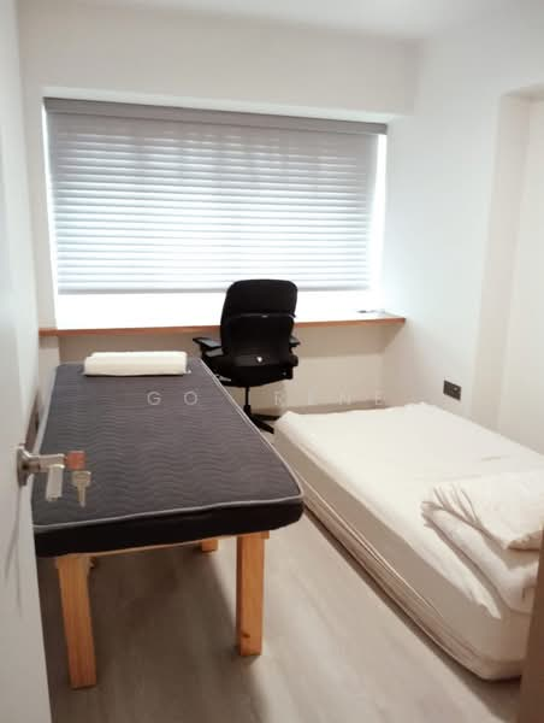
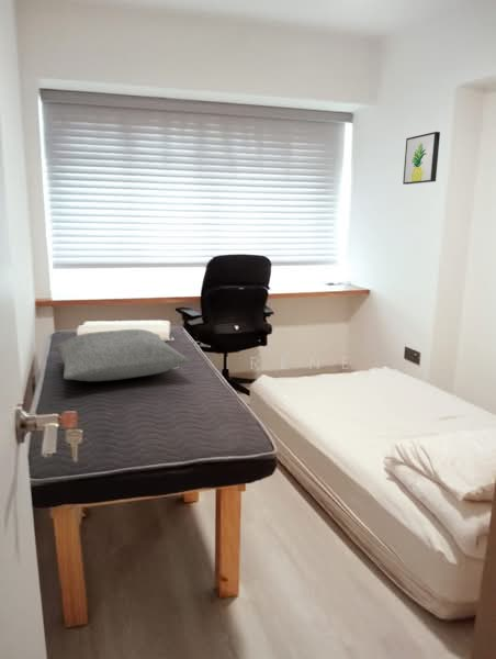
+ pillow (117, 353)
+ wall art (420, 159)
